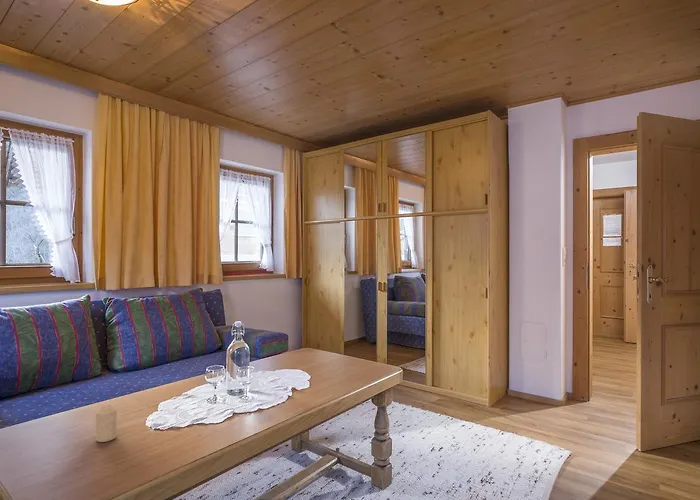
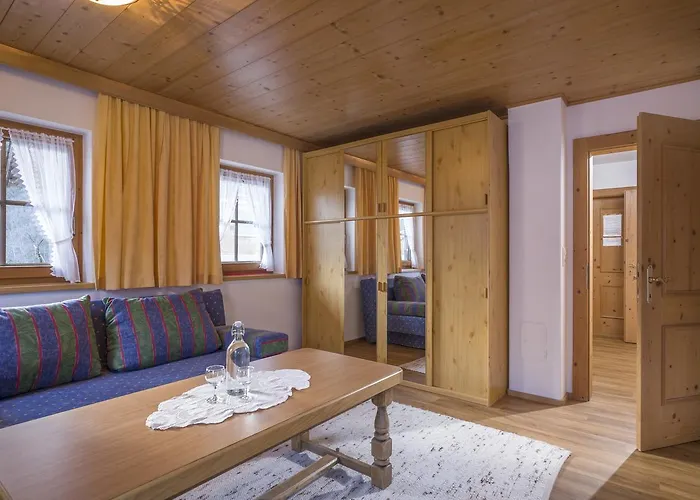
- candle (106, 422)
